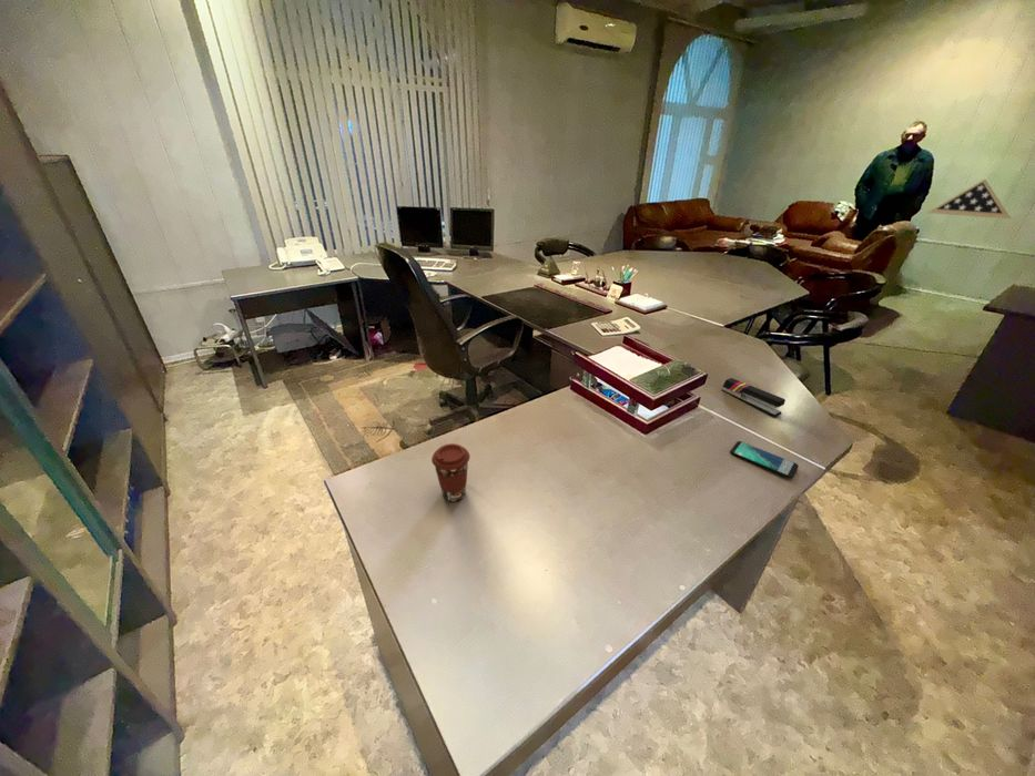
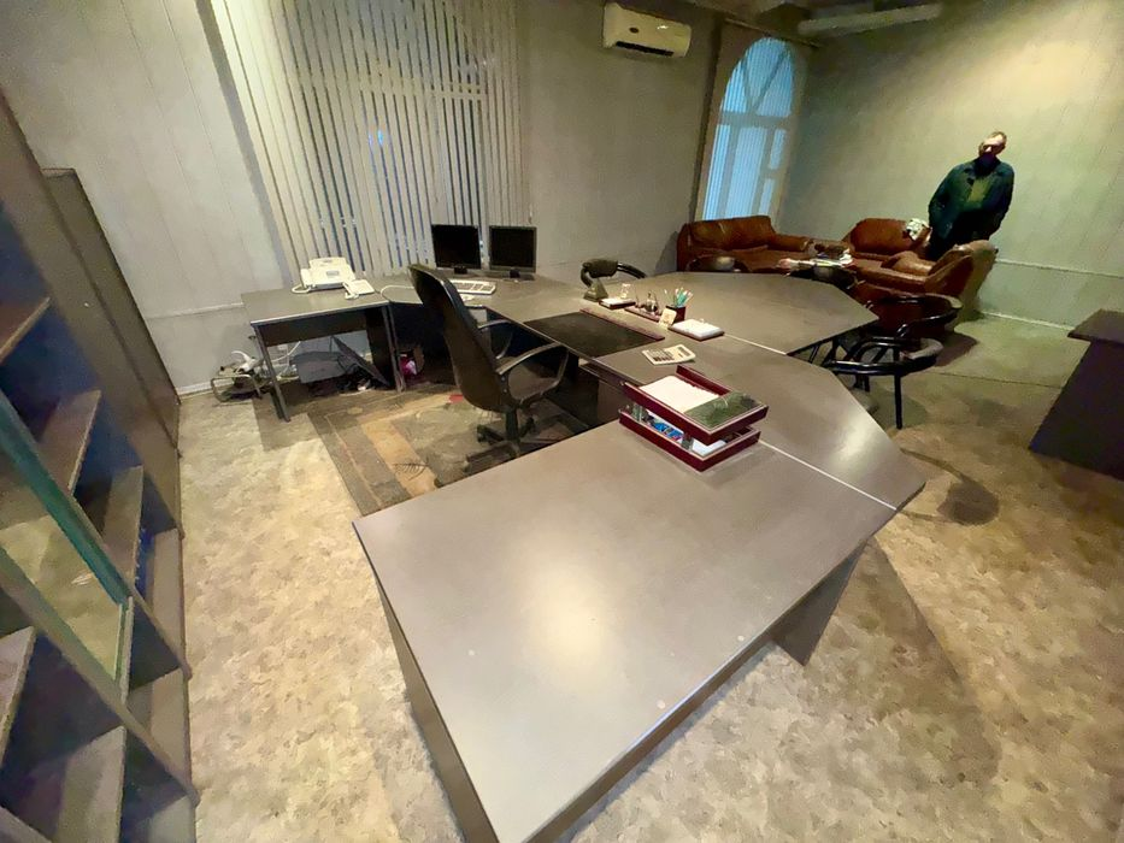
- coffee cup (451, 473)
- display case (975, 197)
- stapler (751, 395)
- smartphone (763, 458)
